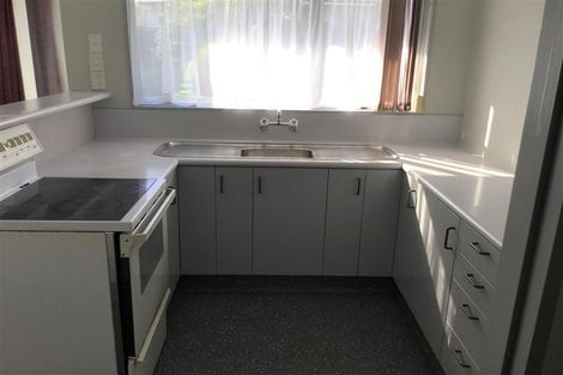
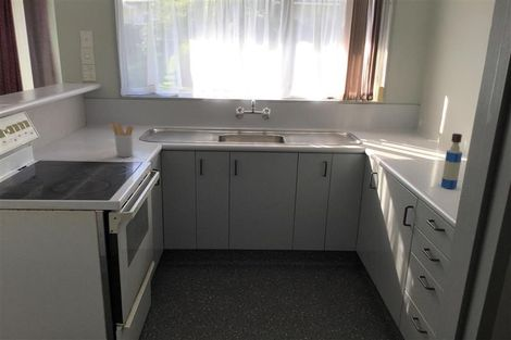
+ utensil holder (121, 138)
+ tequila bottle (452, 161)
